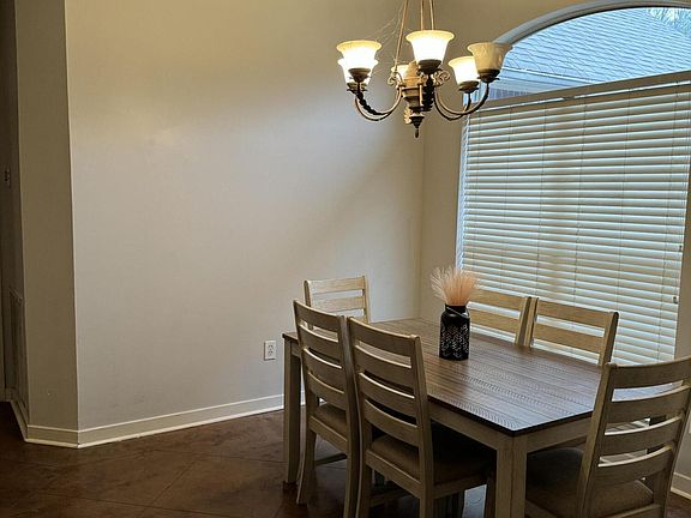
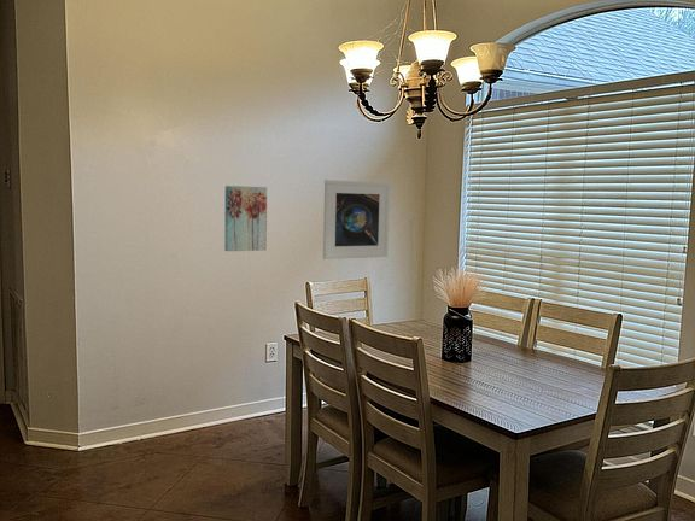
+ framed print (357, 219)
+ wall art (246, 218)
